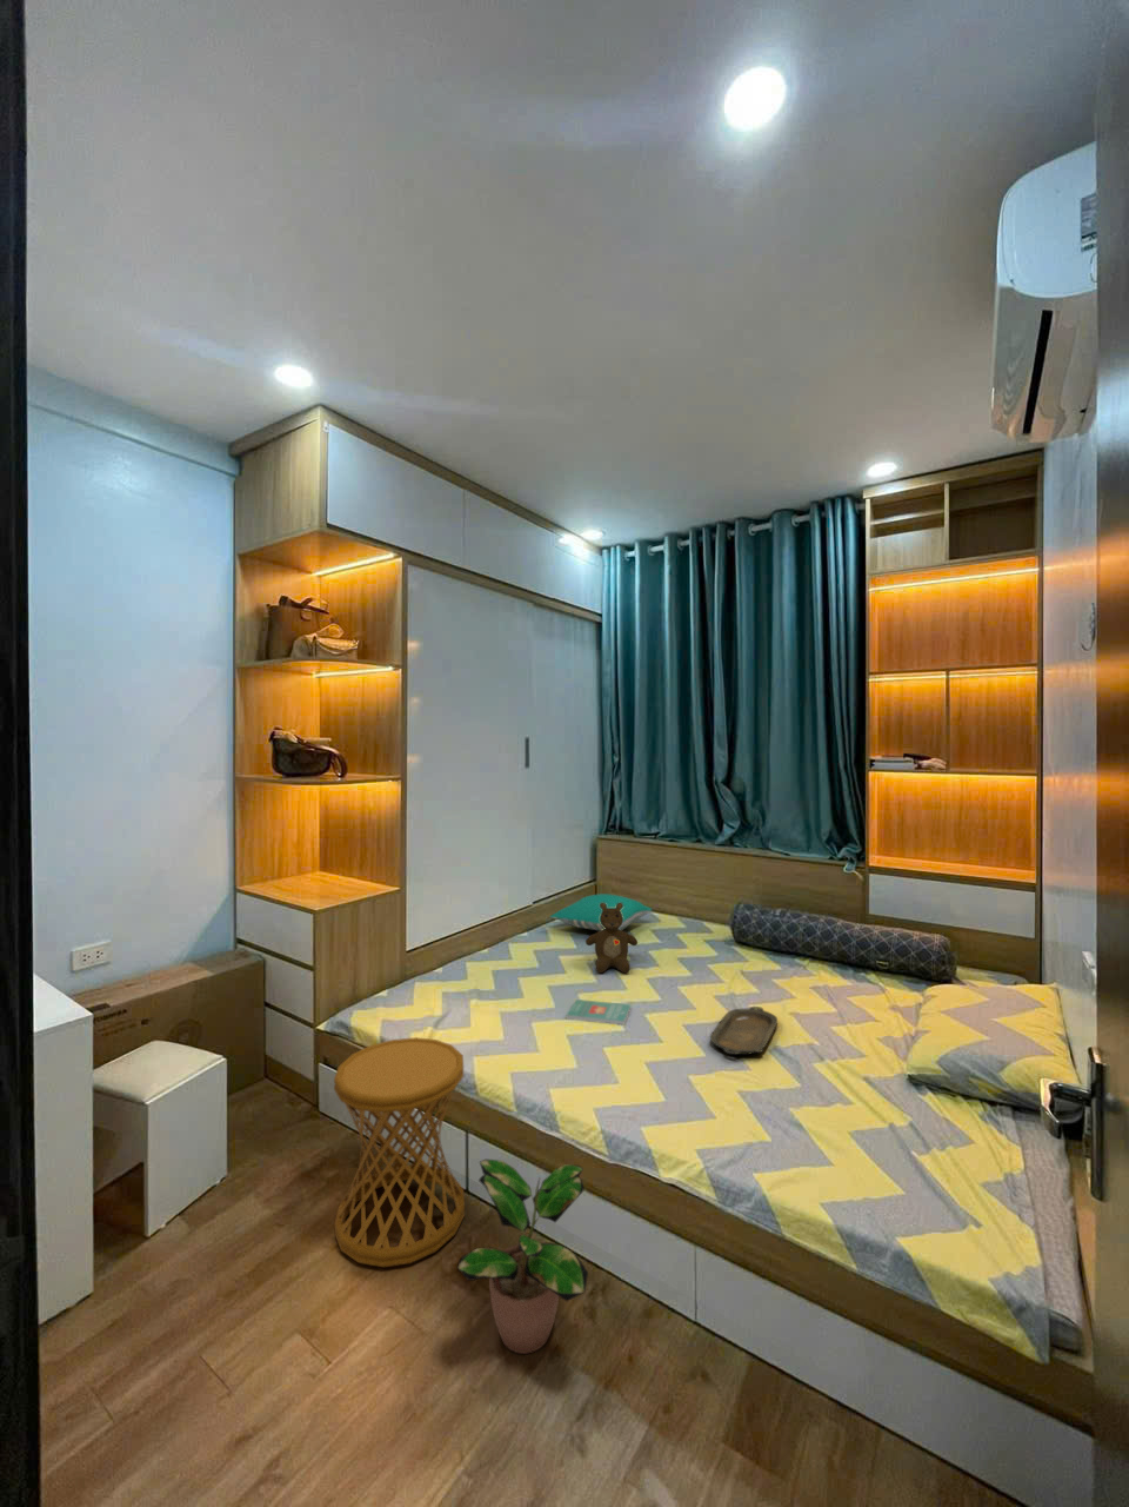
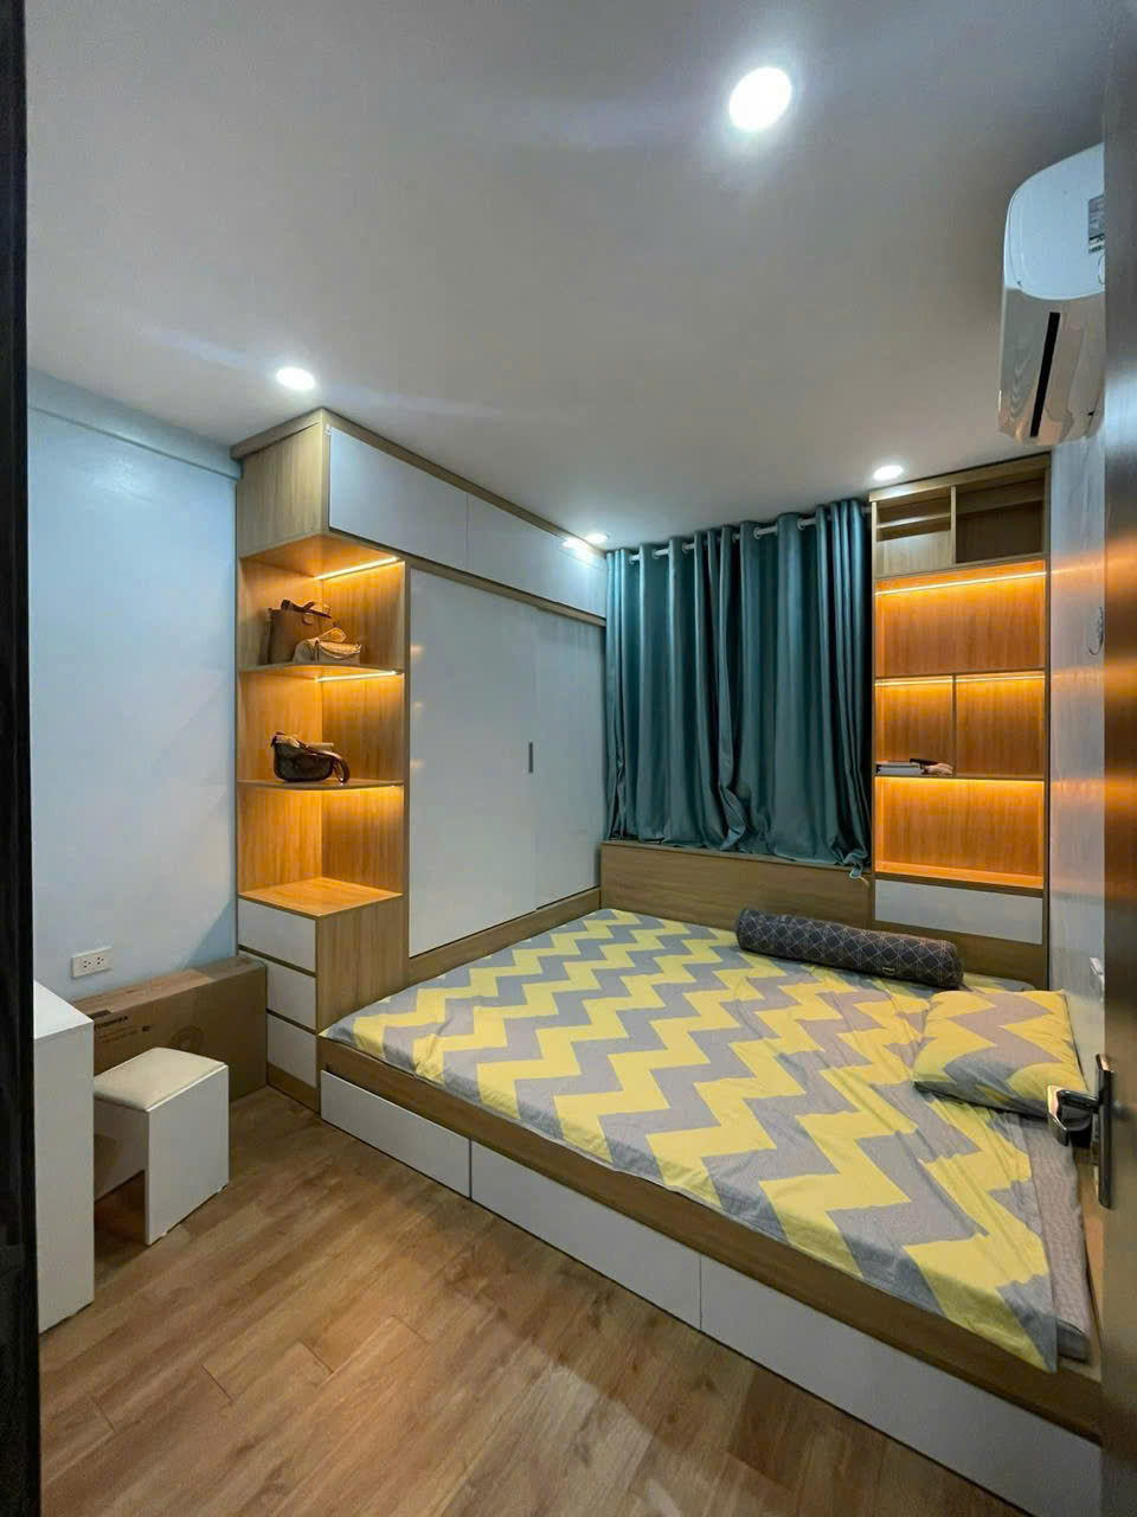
- side table (401, 1140)
- teddy bear (612, 936)
- serving tray (745, 1030)
- pillow (600, 913)
- book (599, 1011)
- potted plant (530, 1244)
